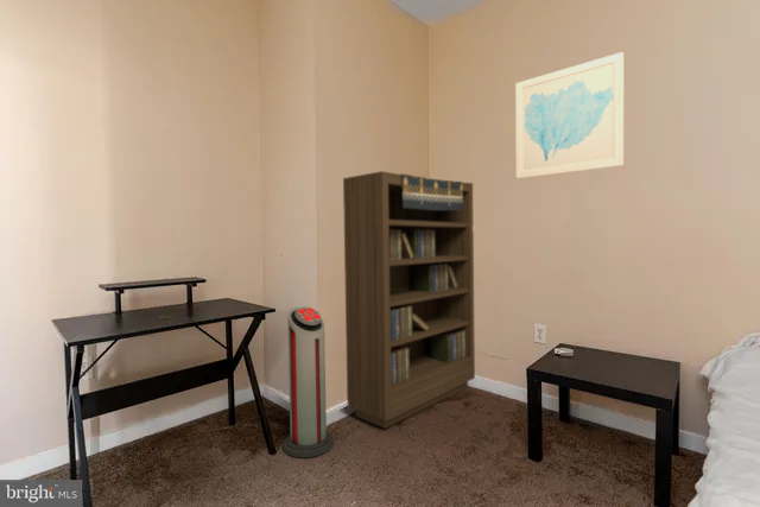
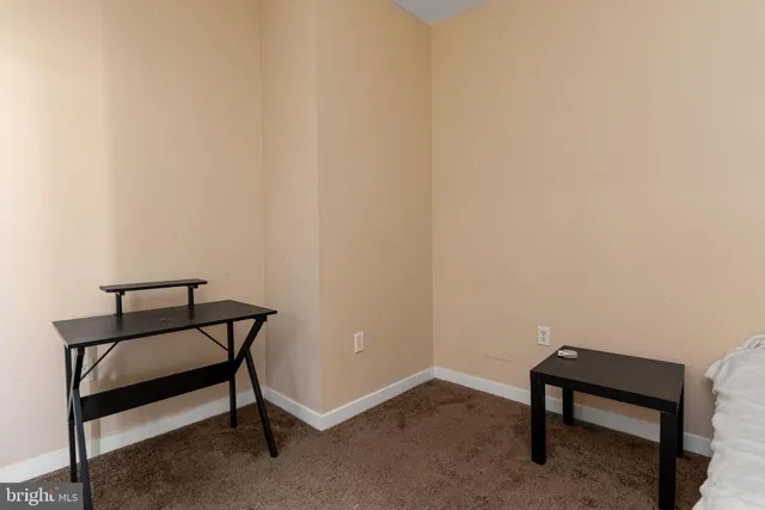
- air purifier (306, 376)
- bookcase (414, 290)
- wall art (565, 120)
